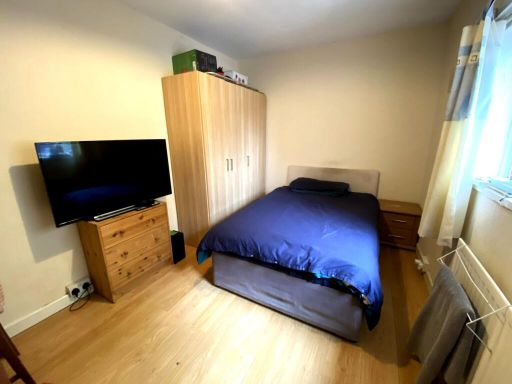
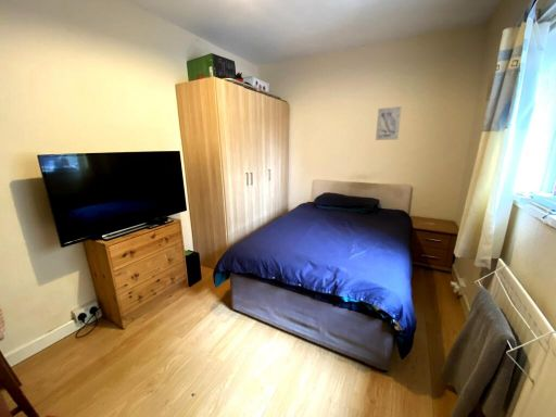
+ wall art (388, 124)
